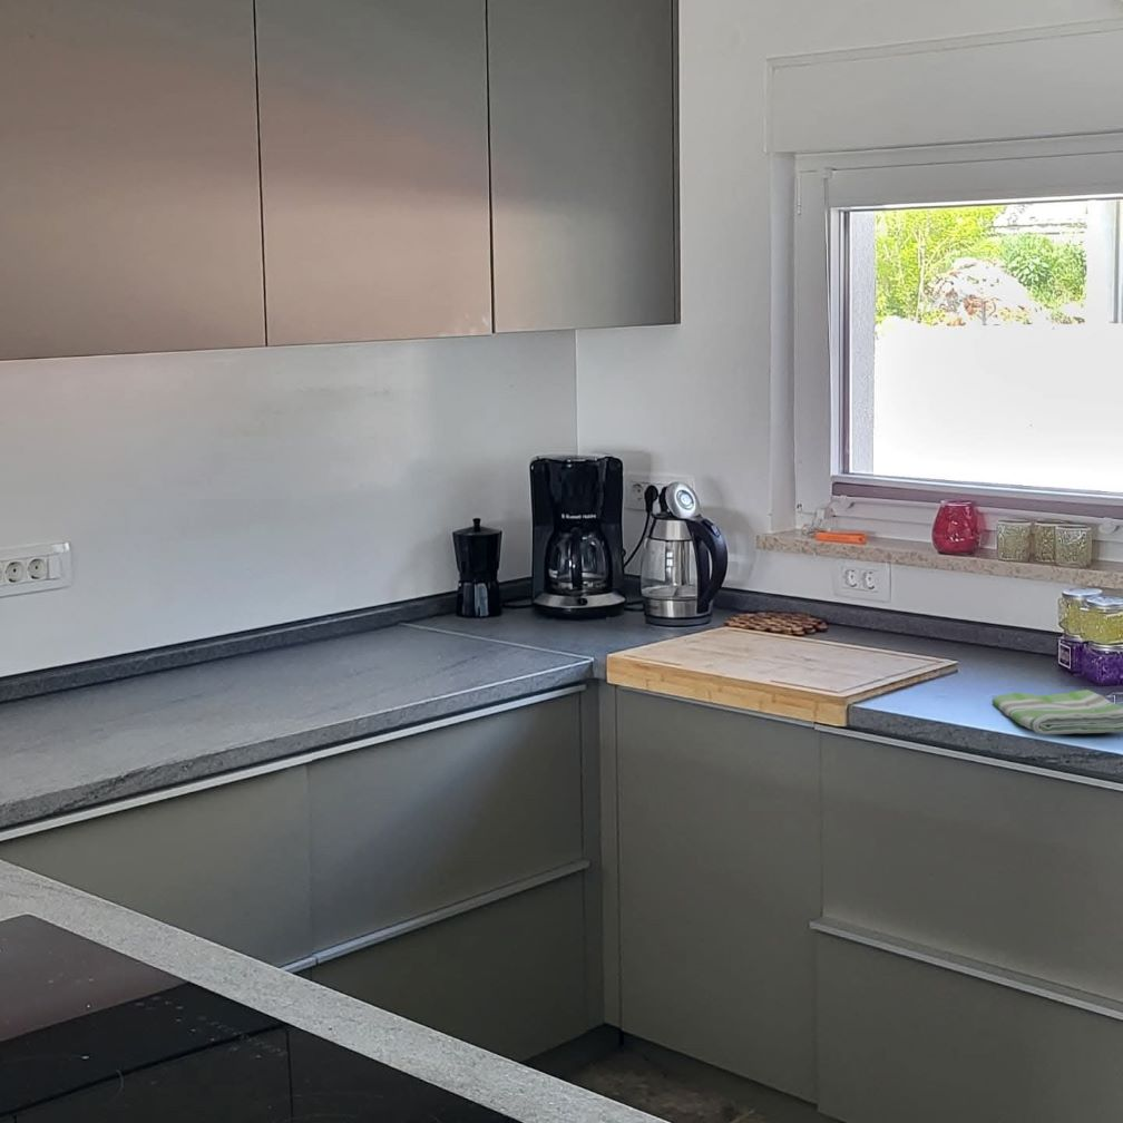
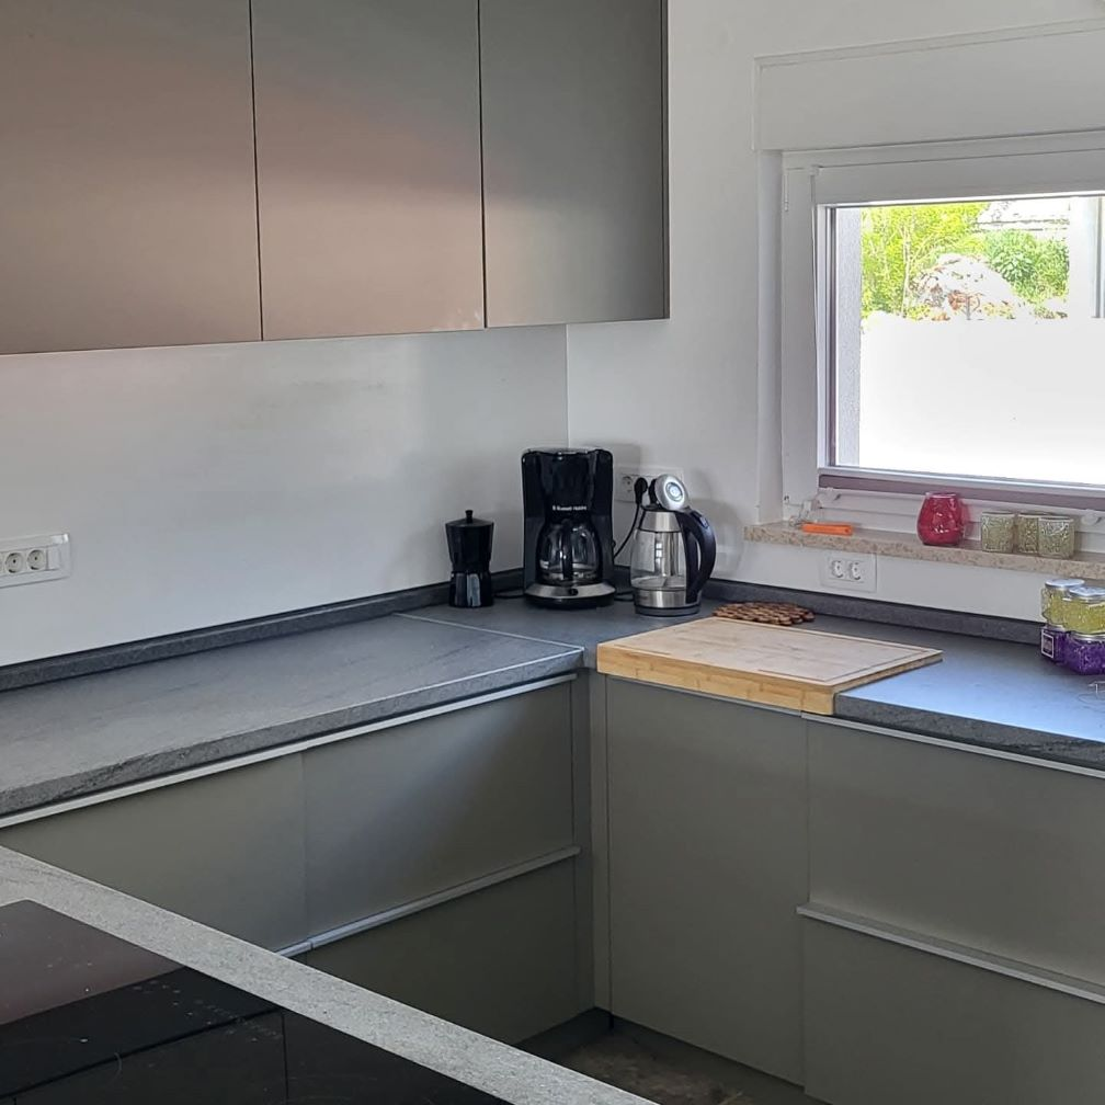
- dish towel (1064, 707)
